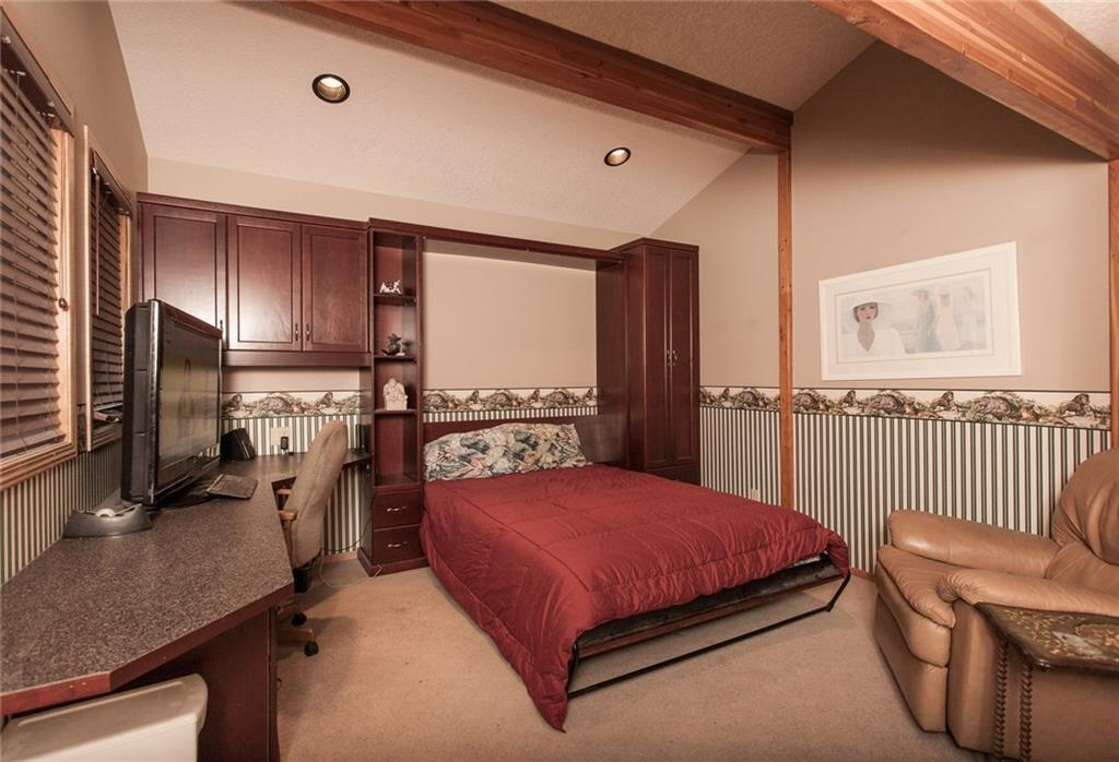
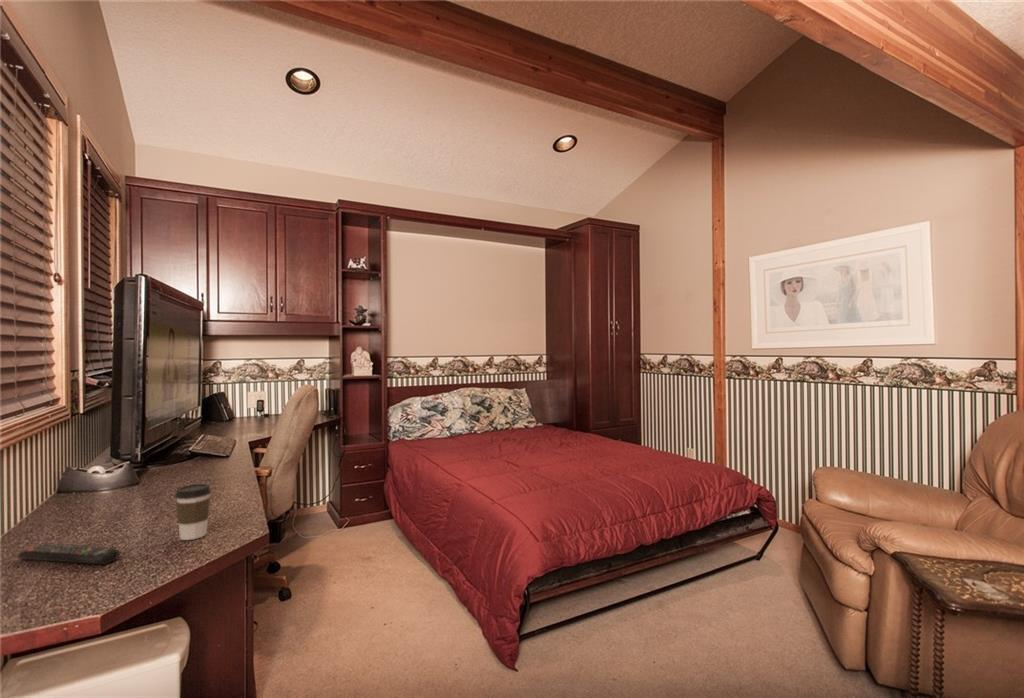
+ coffee cup (193, 511)
+ remote control (68, 554)
